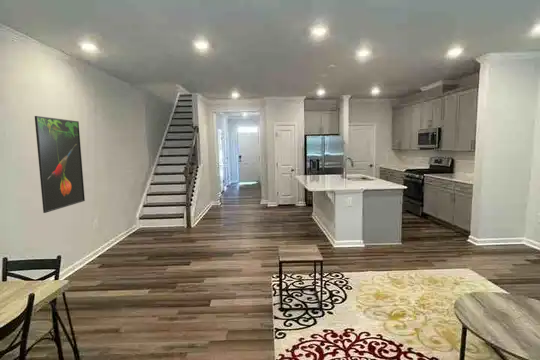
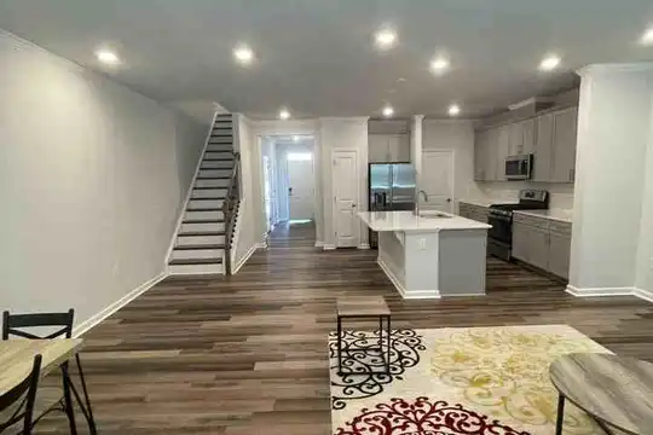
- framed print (62, 163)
